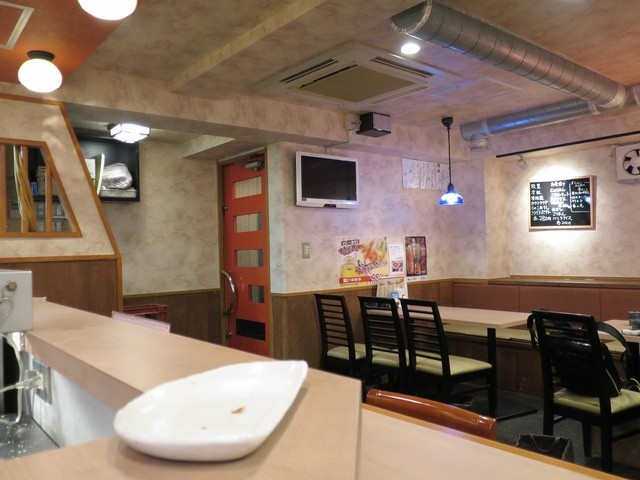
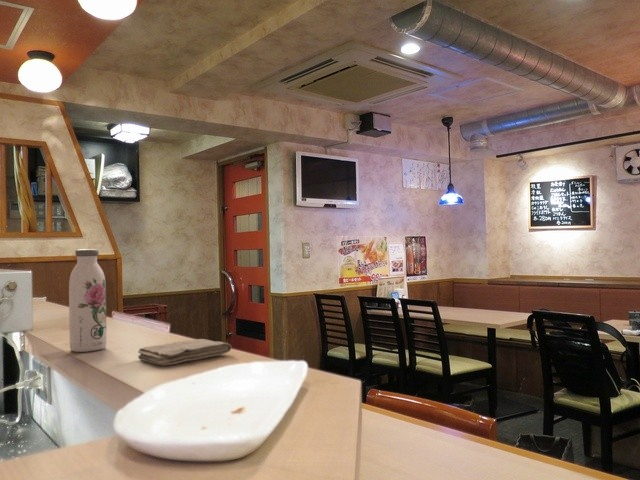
+ water bottle (87, 298)
+ washcloth (184, 350)
